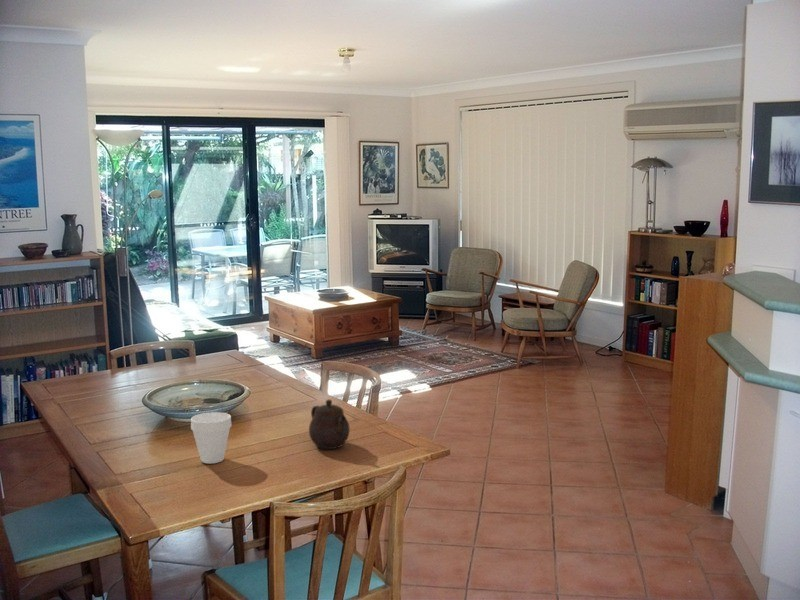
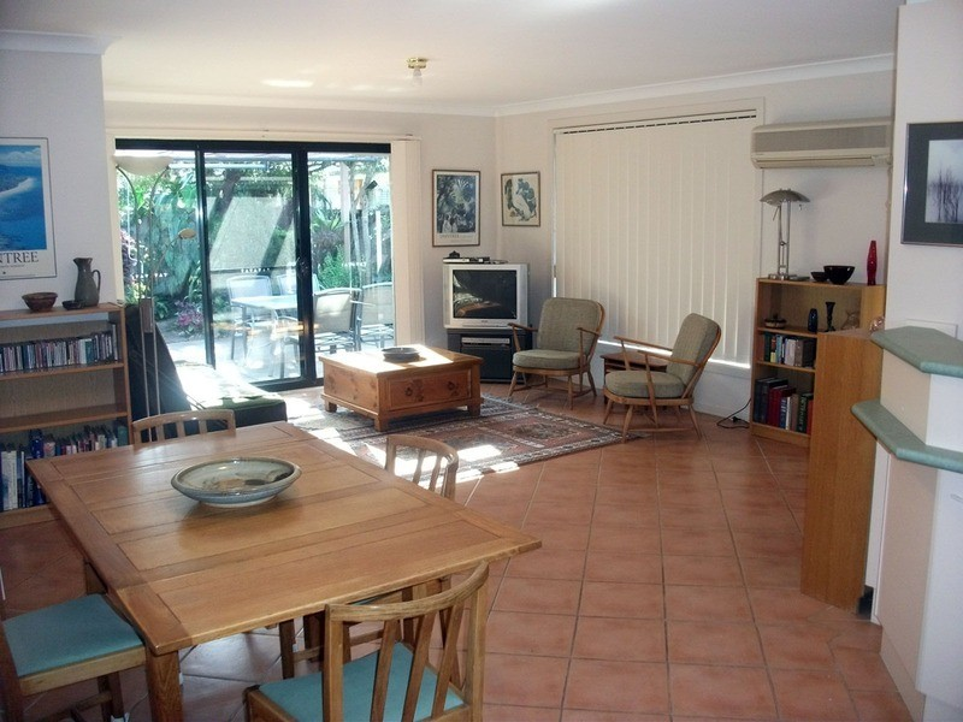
- teapot (328, 421)
- cup (211, 438)
